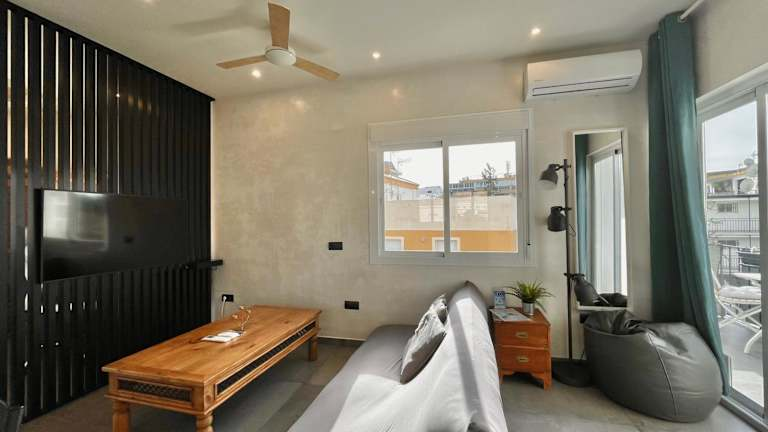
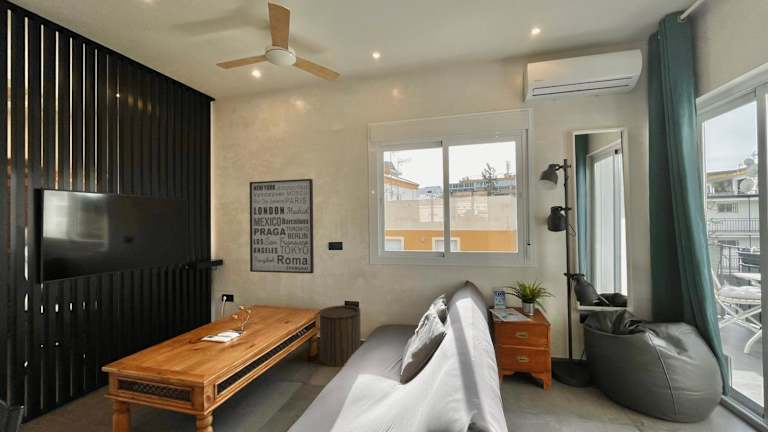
+ wall art (280, 226)
+ stool (340, 333)
